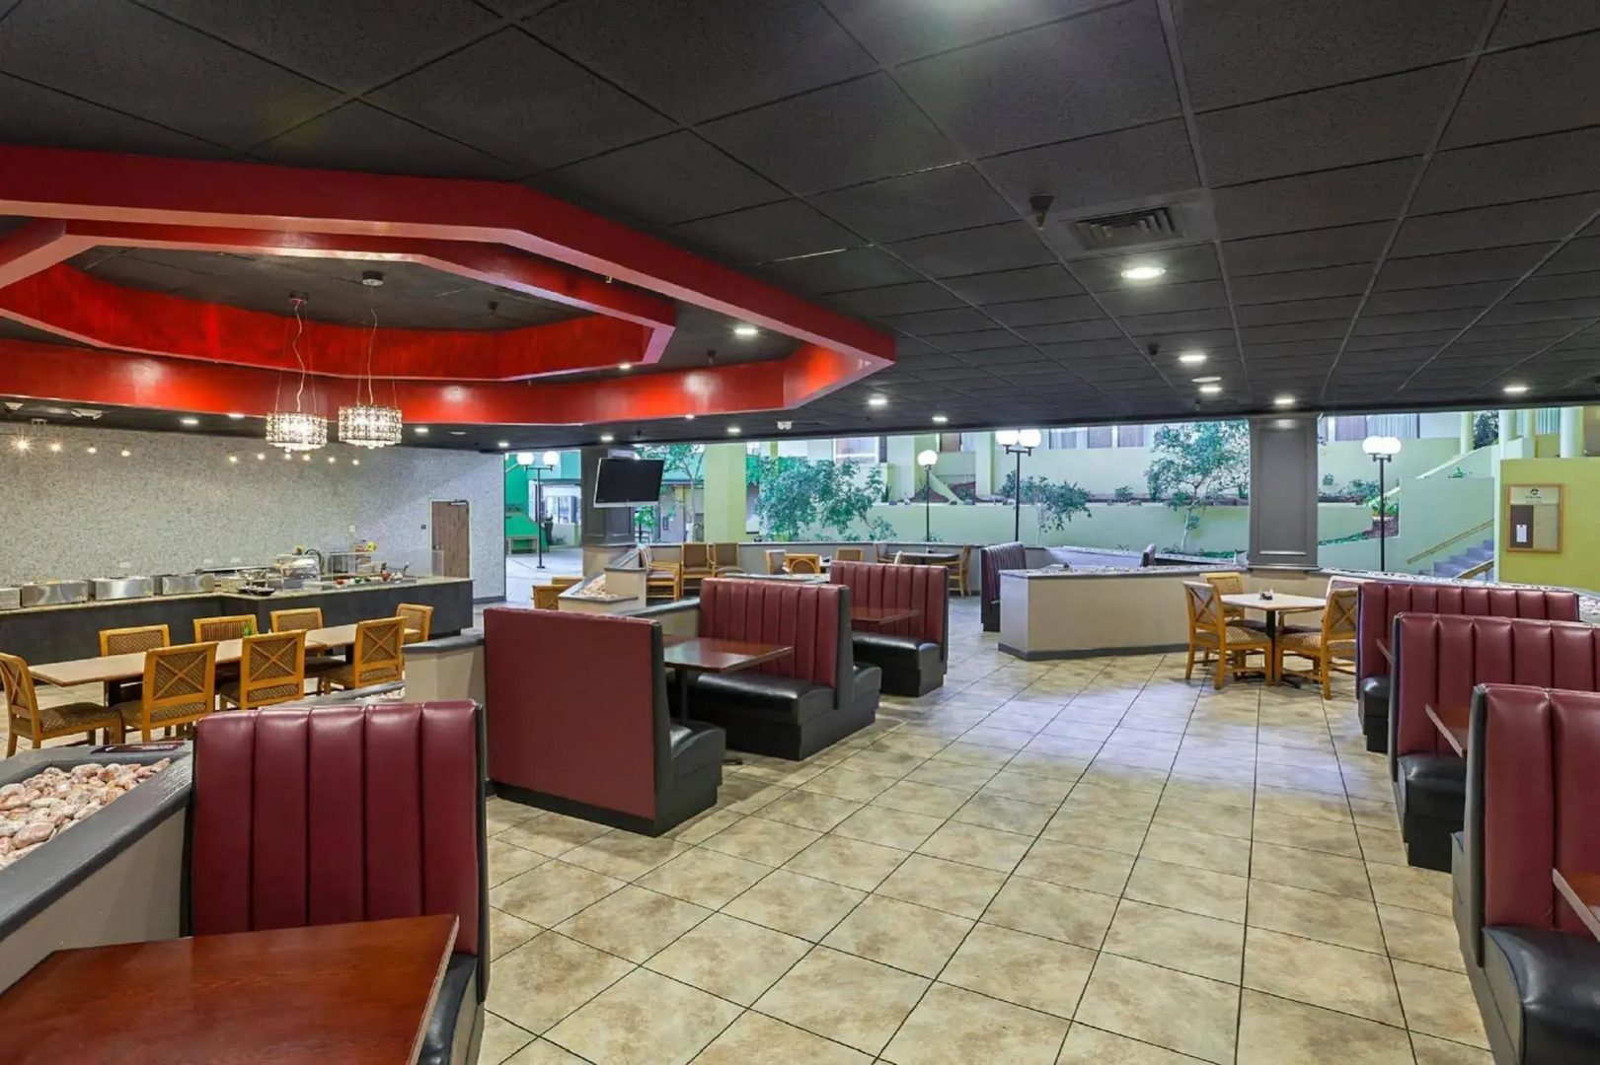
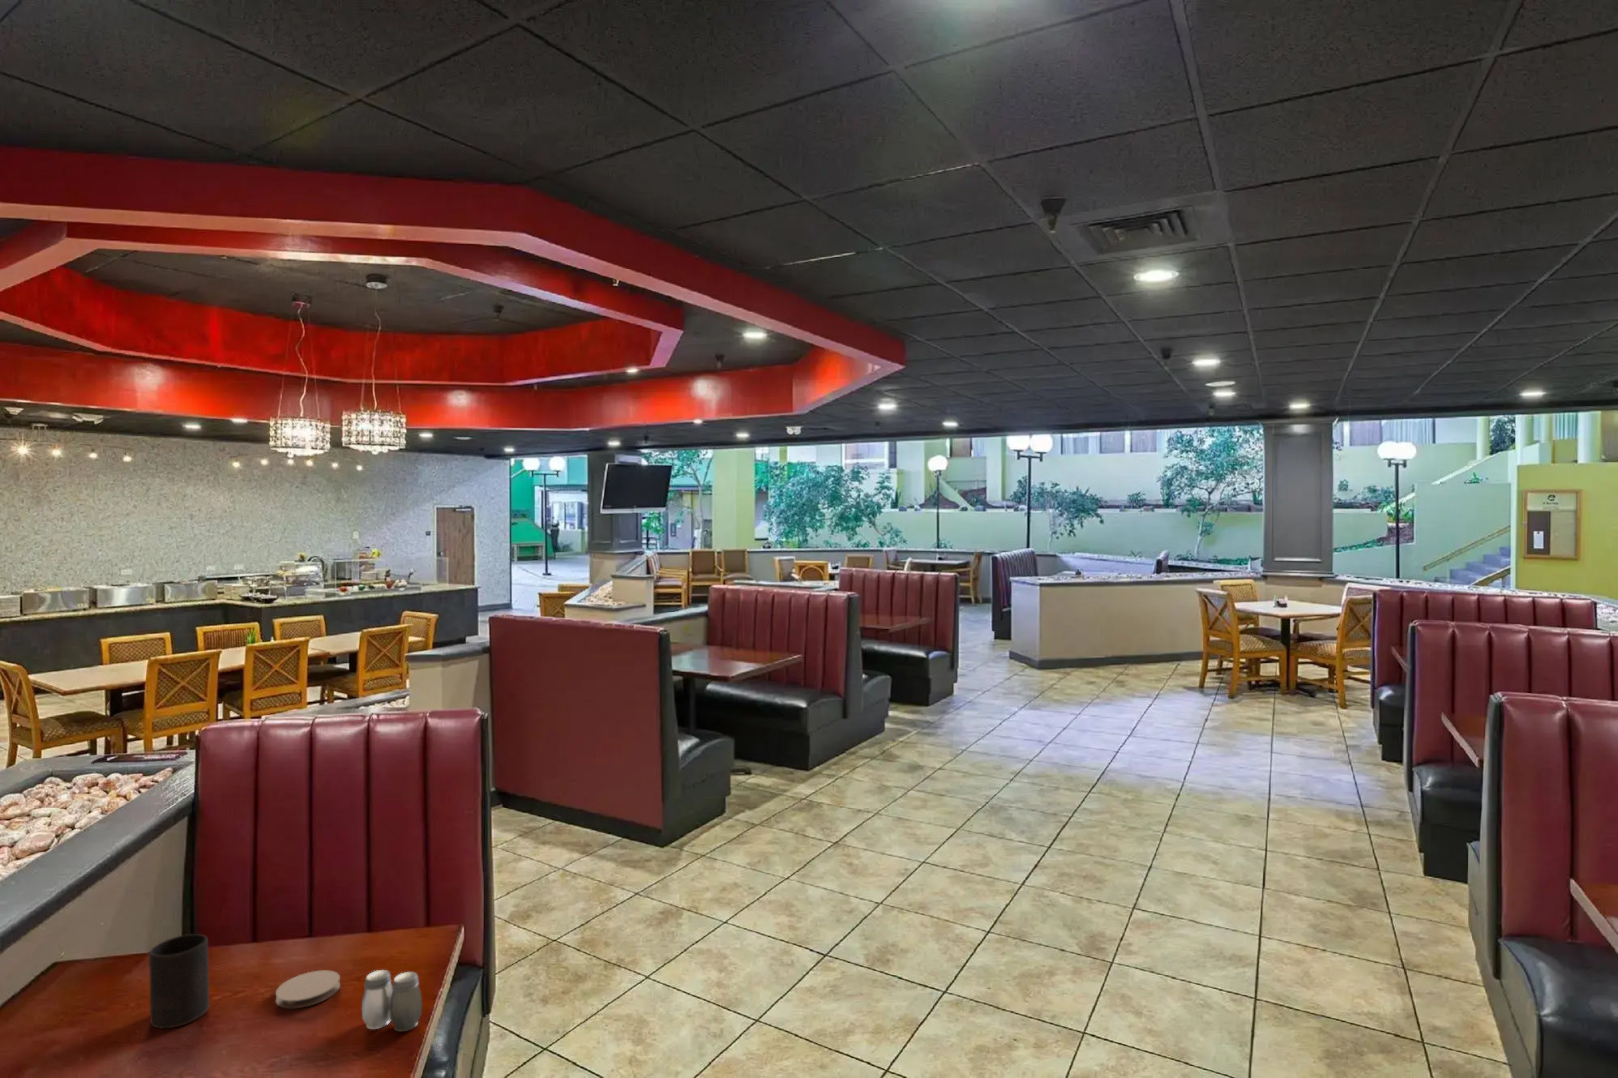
+ coaster (308, 988)
+ salt and pepper shaker (392, 999)
+ cup (179, 981)
